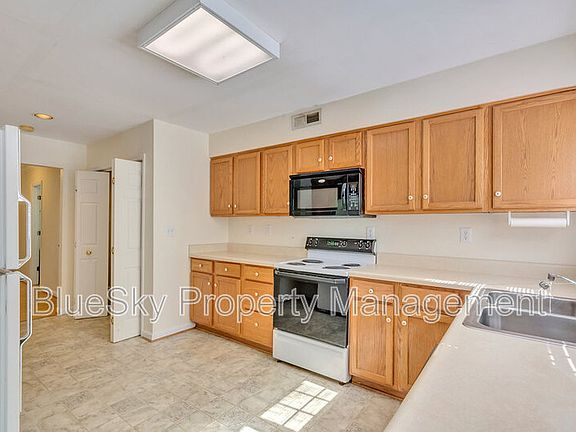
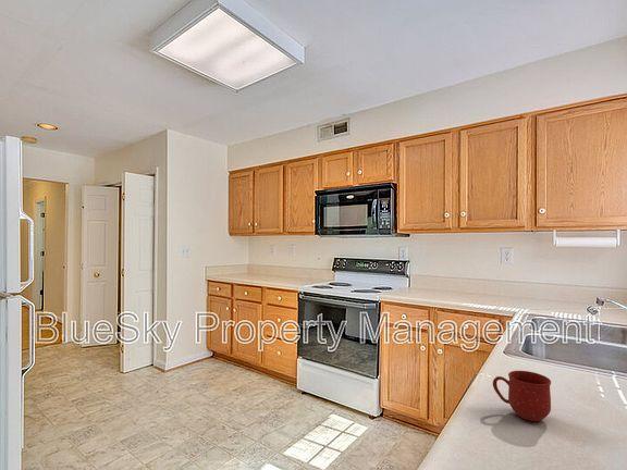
+ mug (520, 394)
